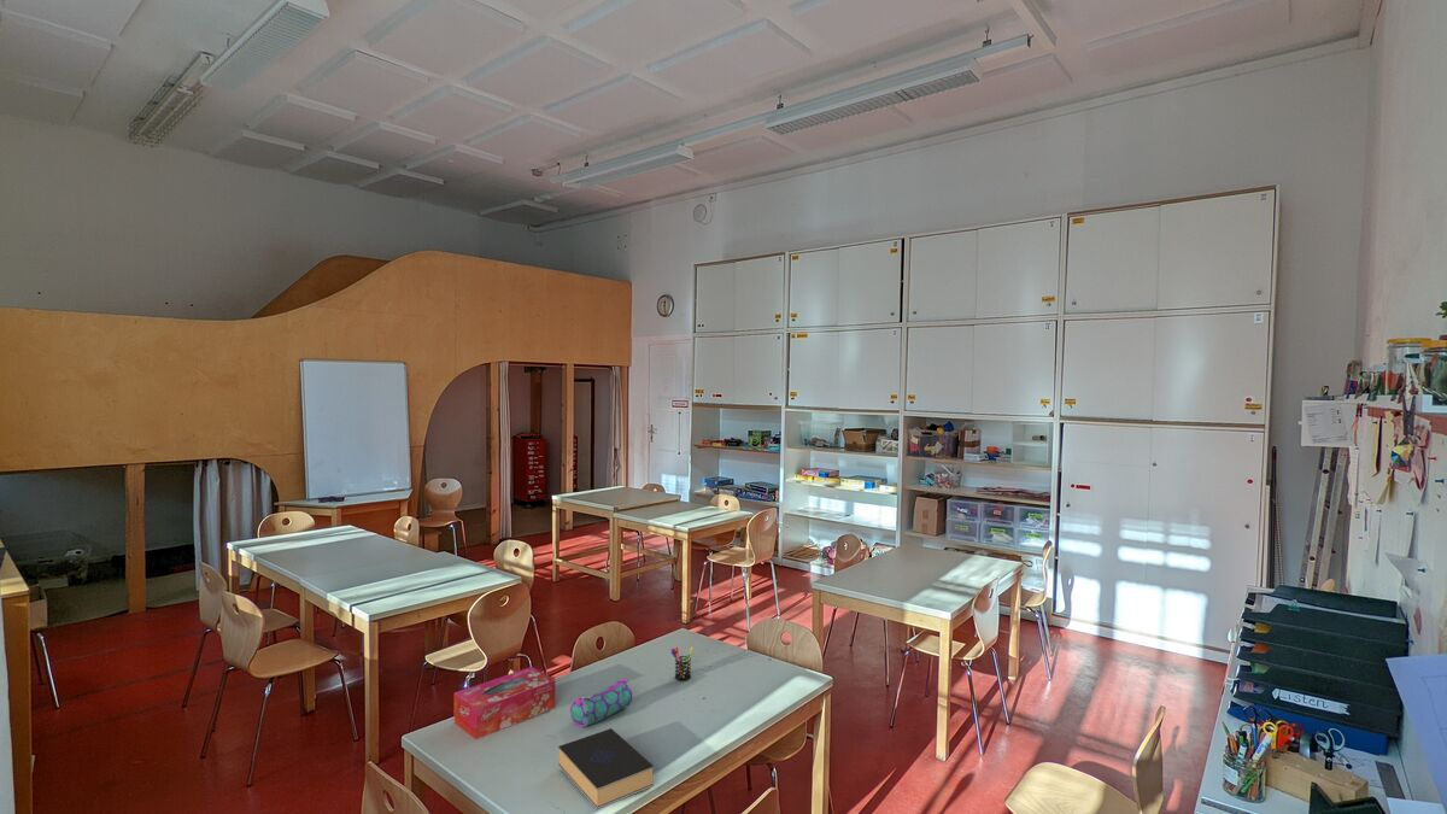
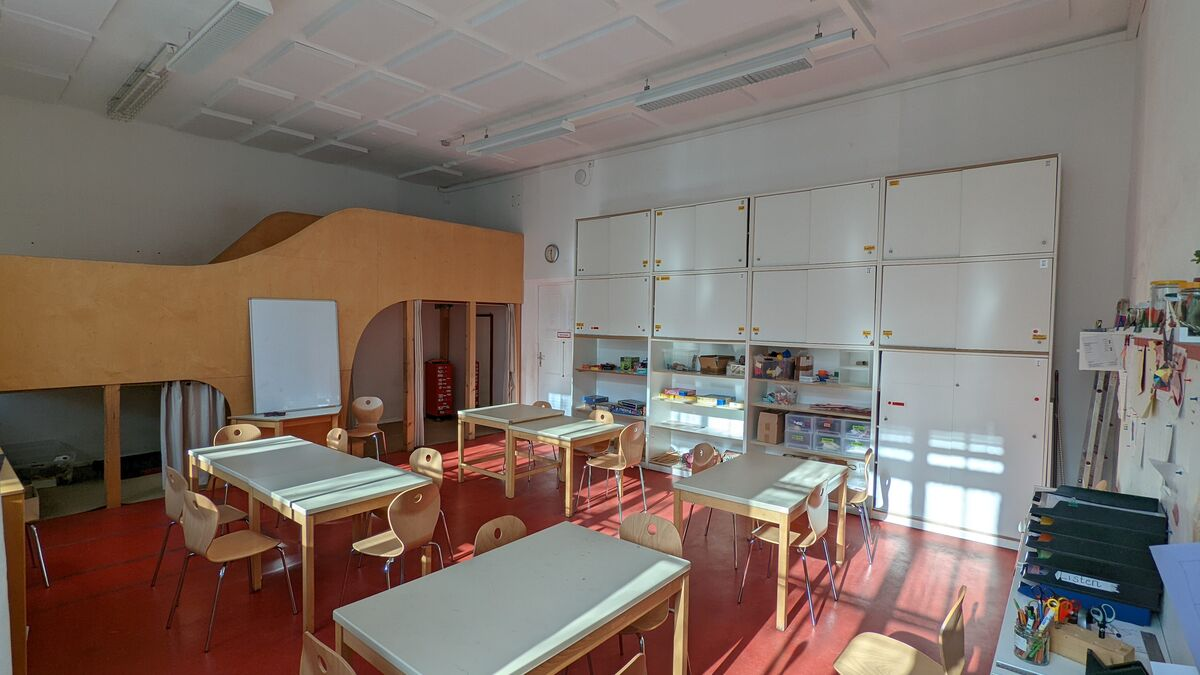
- pen holder (683, 662)
- pencil case (602, 702)
- tissue box (505, 699)
- book (604, 767)
